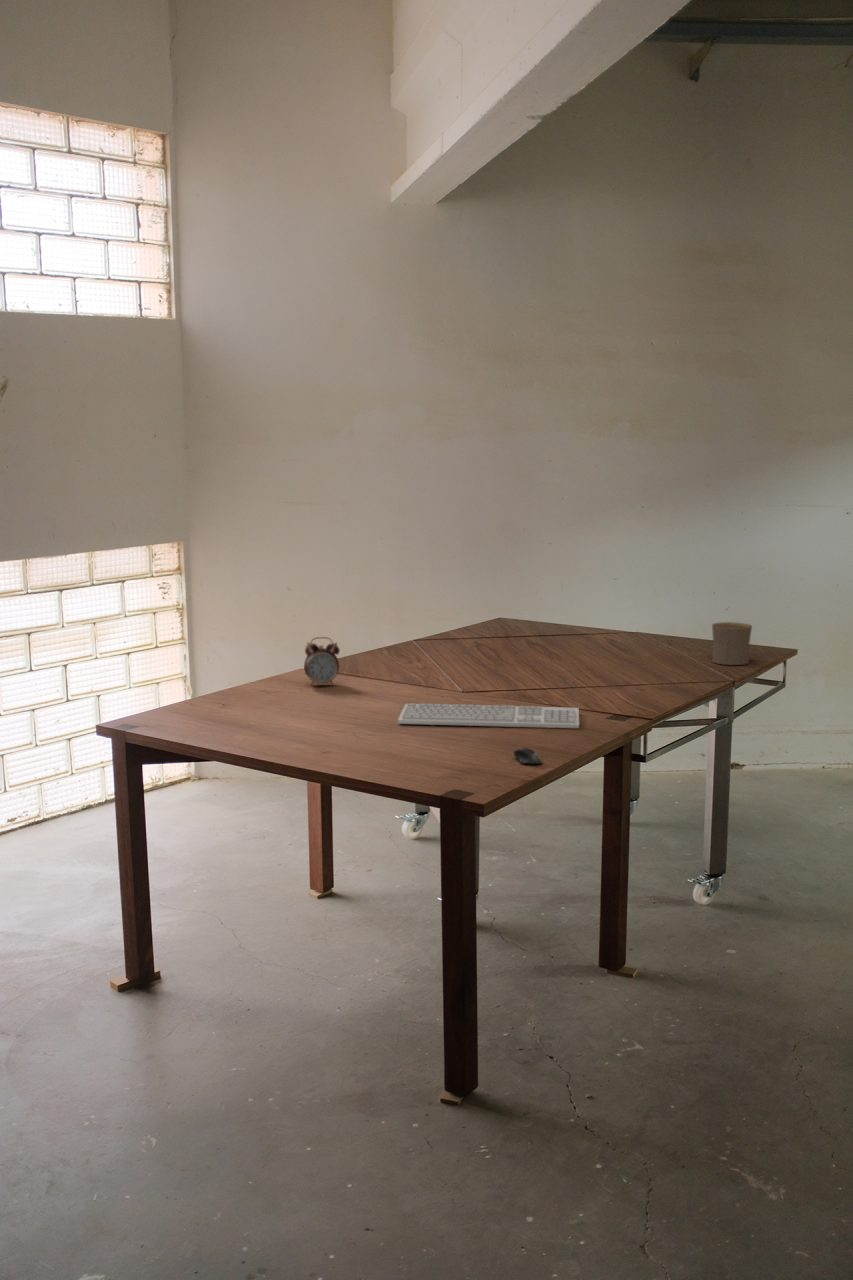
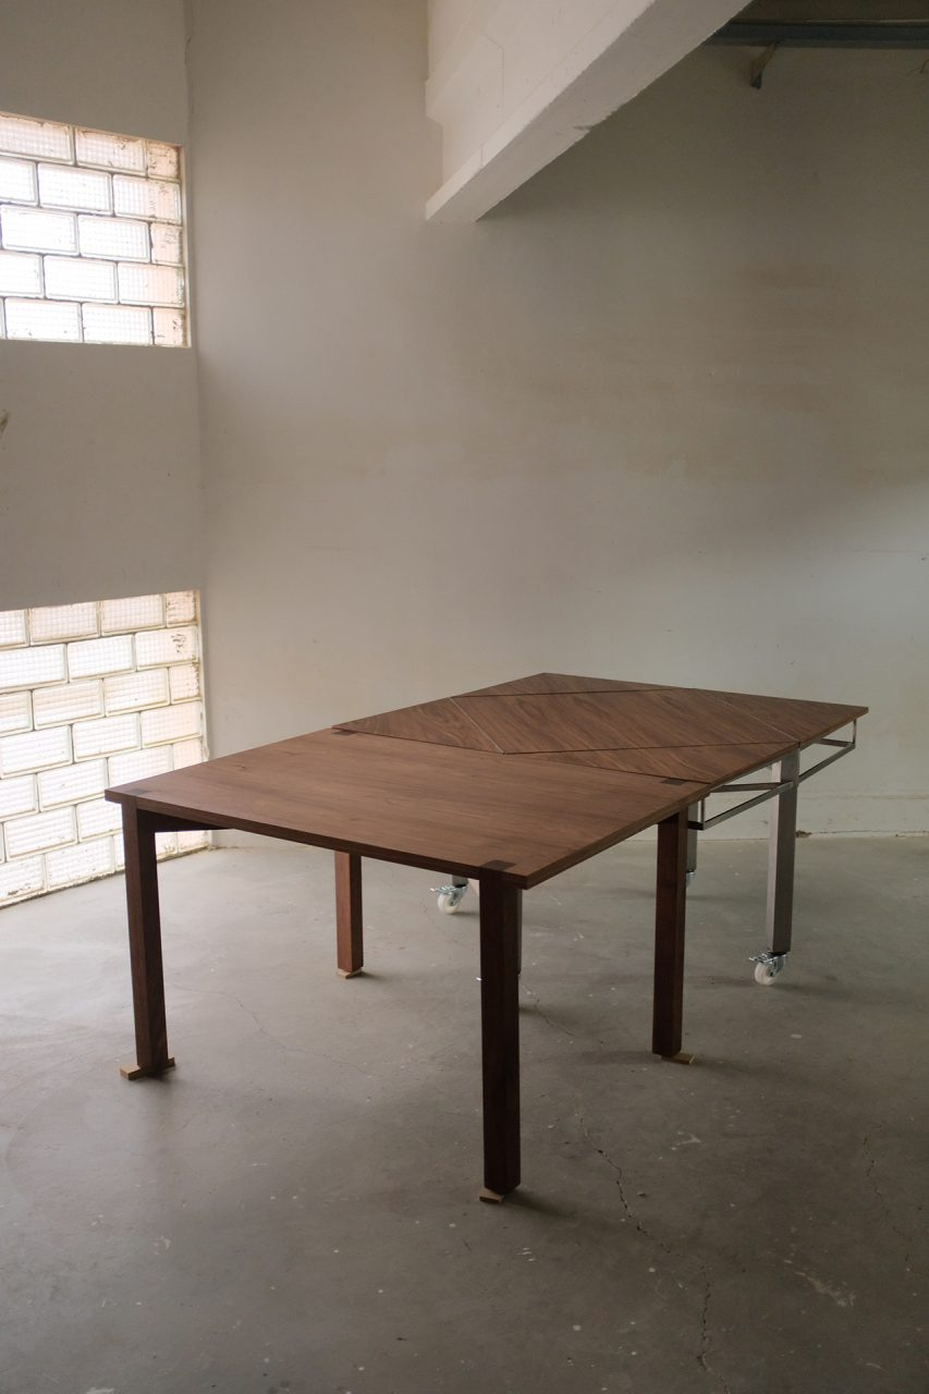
- alarm clock (321, 661)
- computer mouse (527, 754)
- cup (731, 643)
- keyboard (489, 714)
